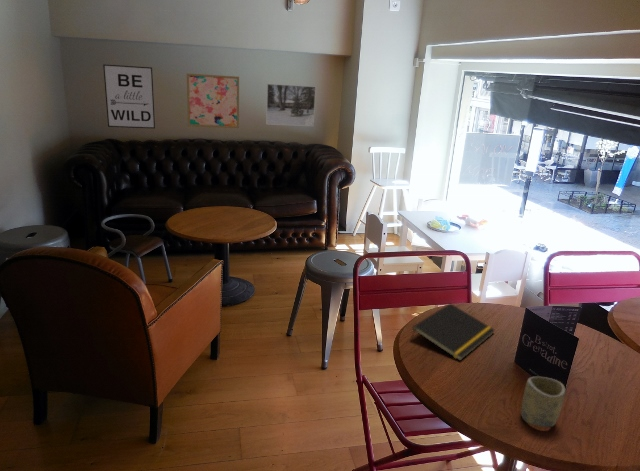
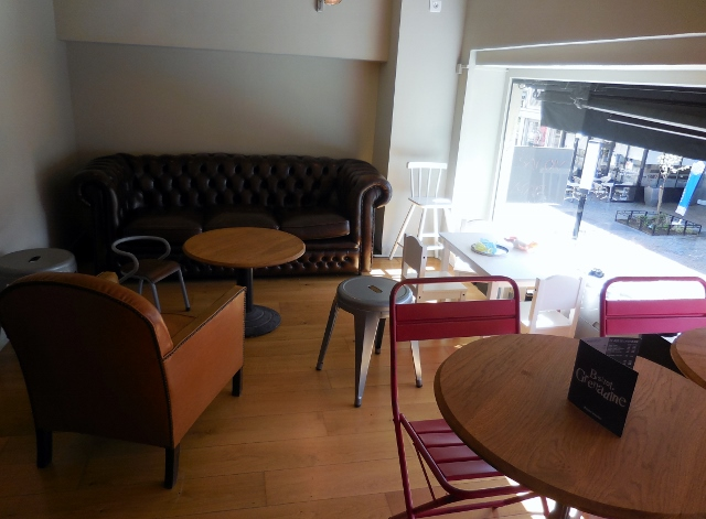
- wall art (213, 101)
- wall art (129, 97)
- notepad (454, 329)
- cup (542, 401)
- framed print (290, 105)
